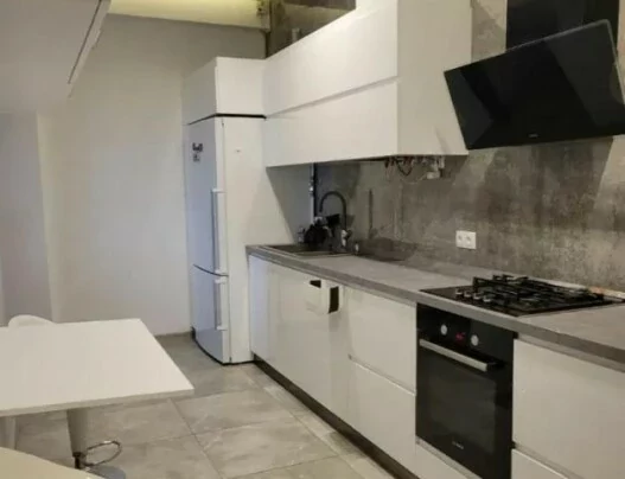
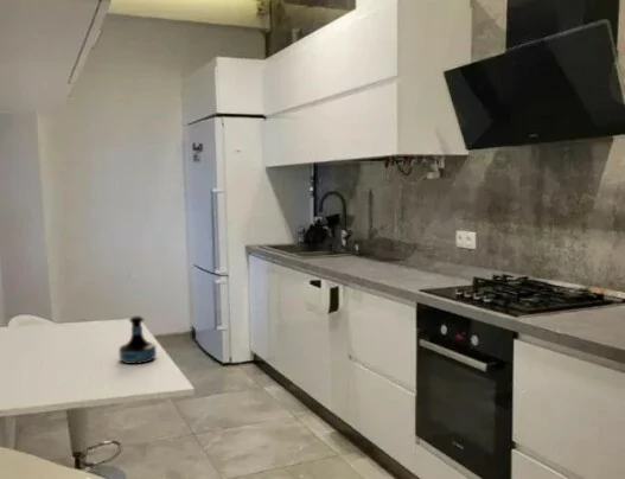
+ tequila bottle (136, 338)
